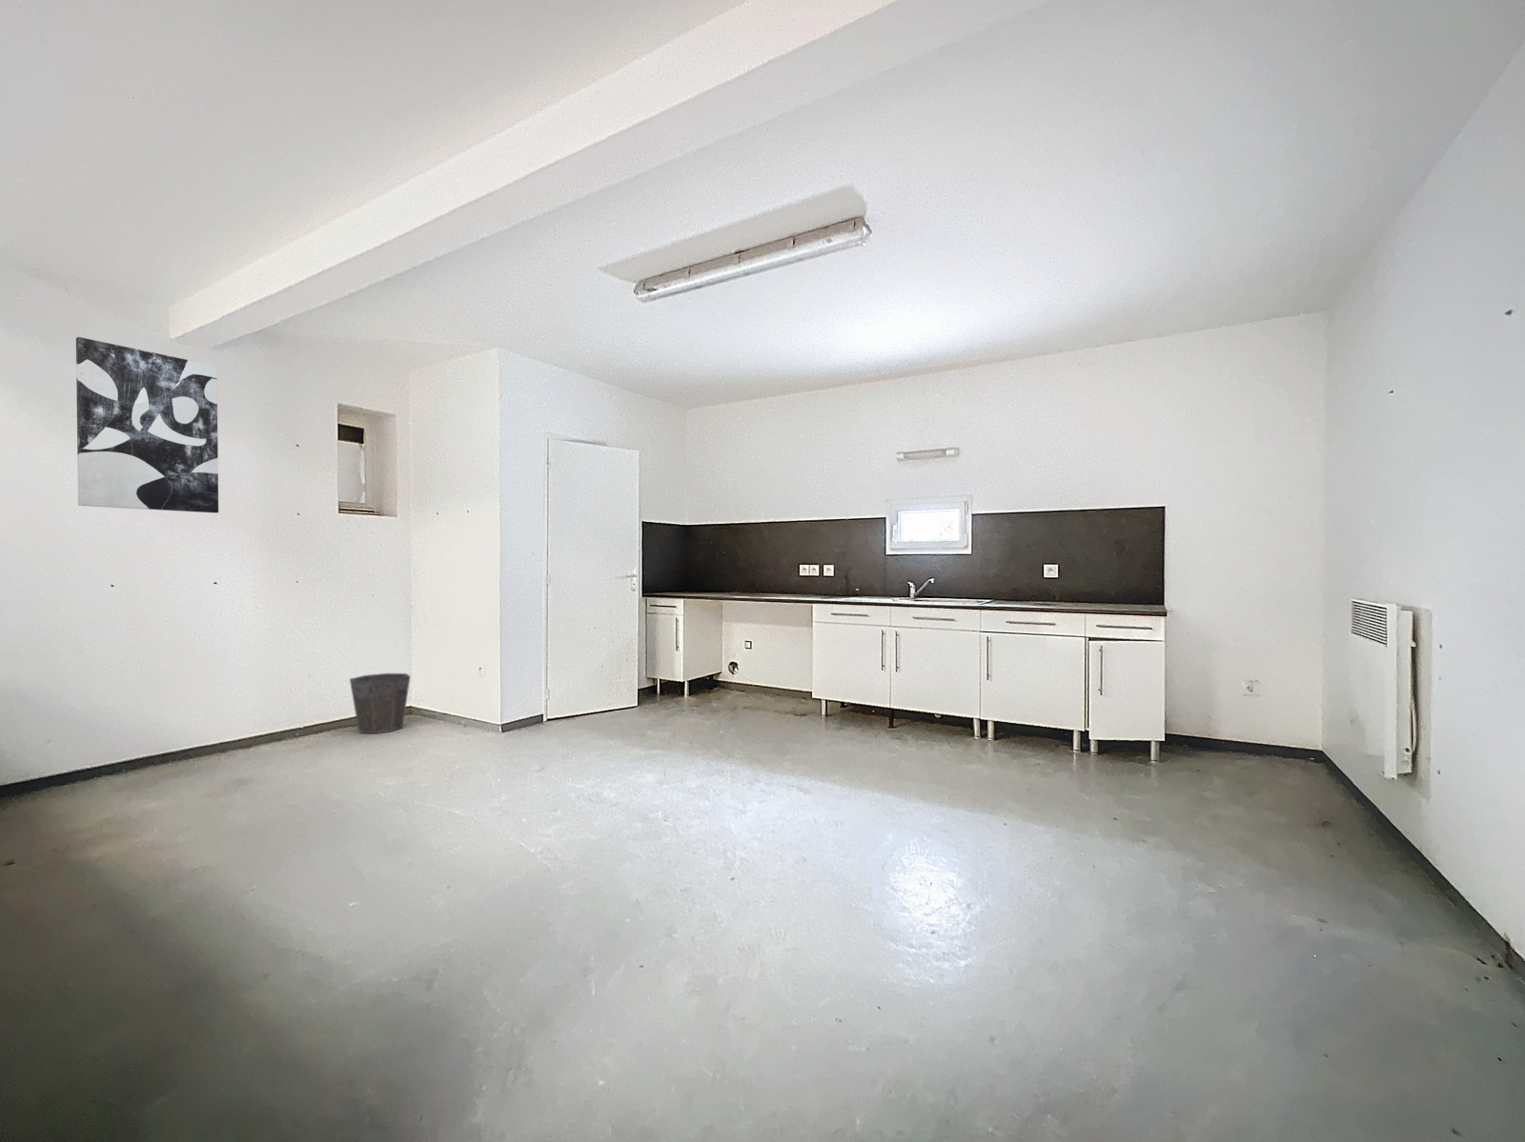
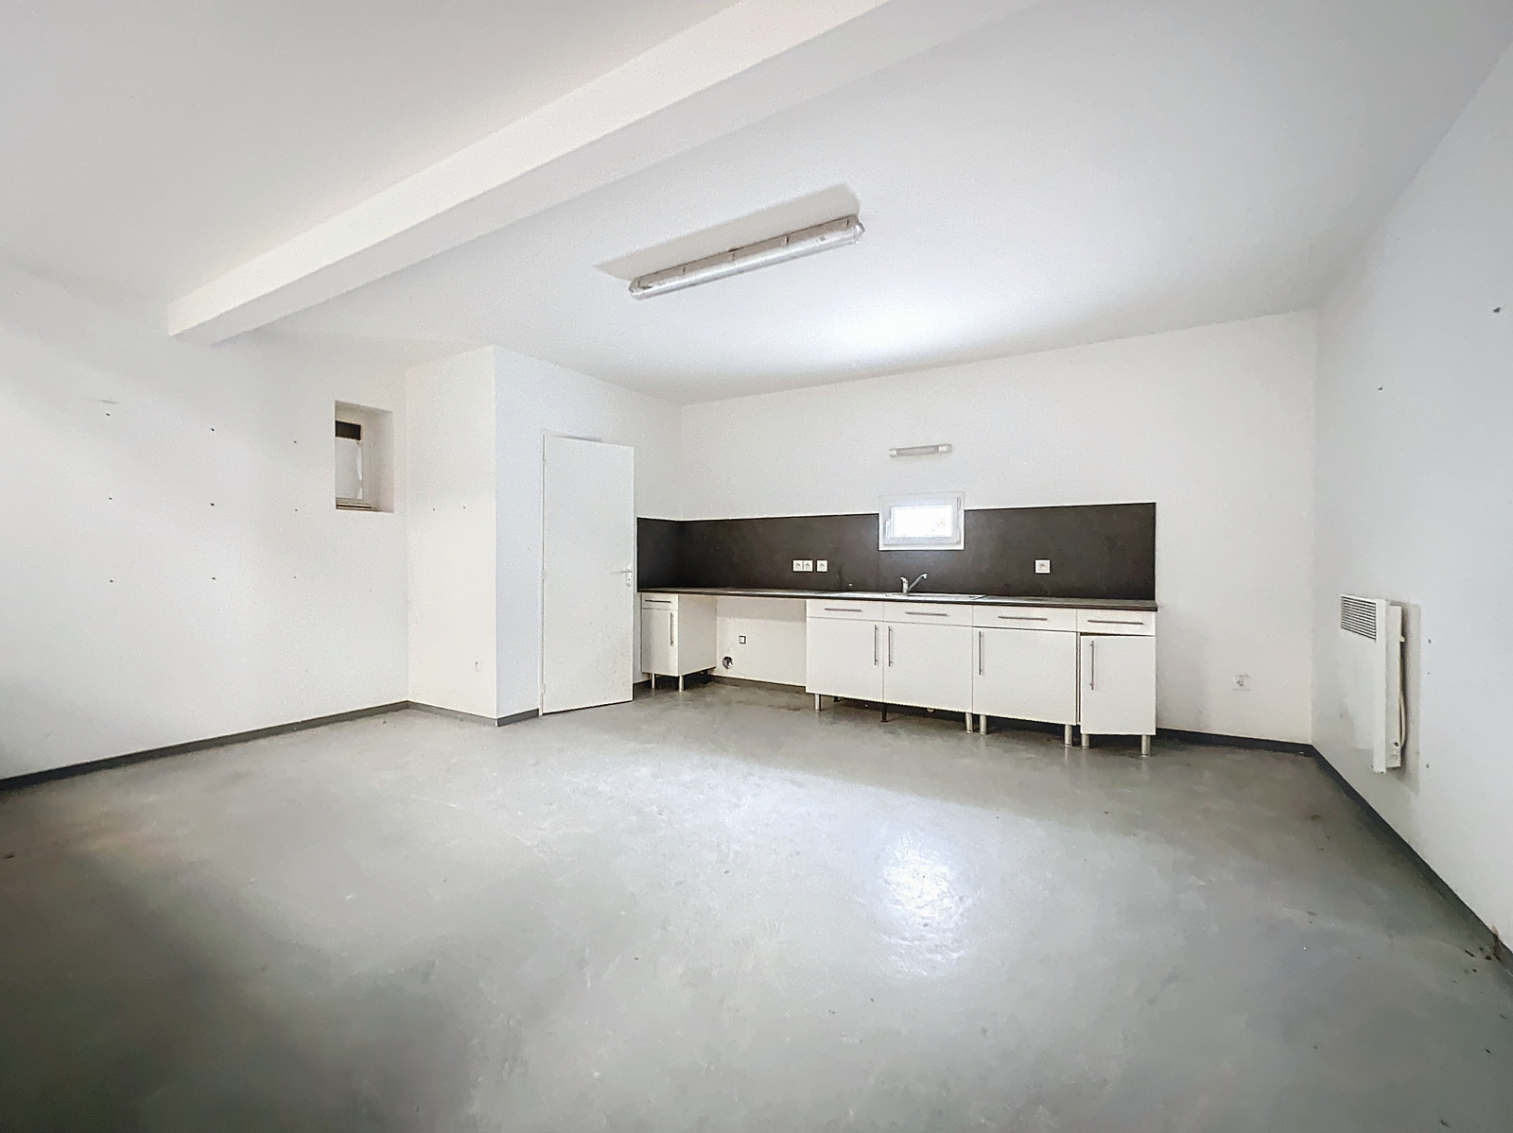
- waste bin (380, 703)
- wall art (151, 431)
